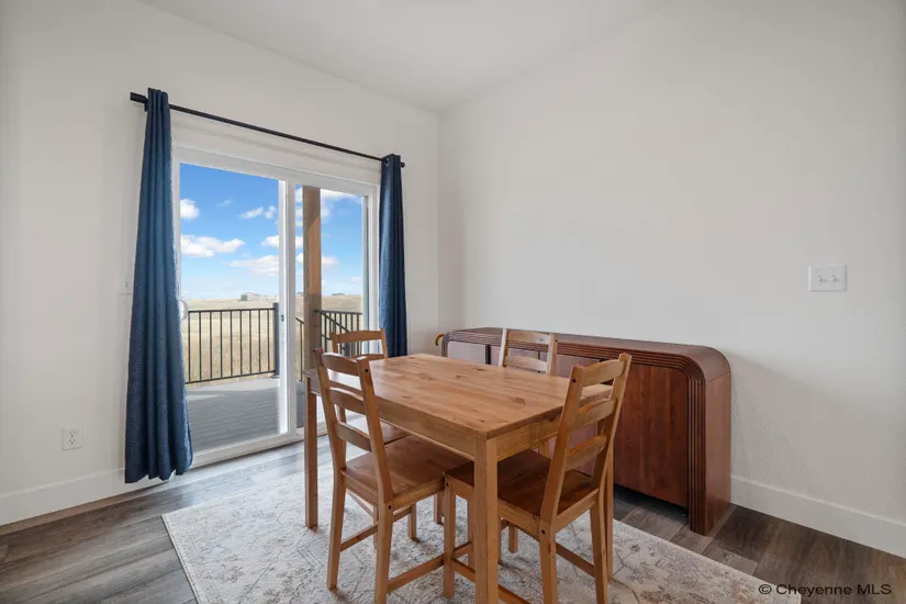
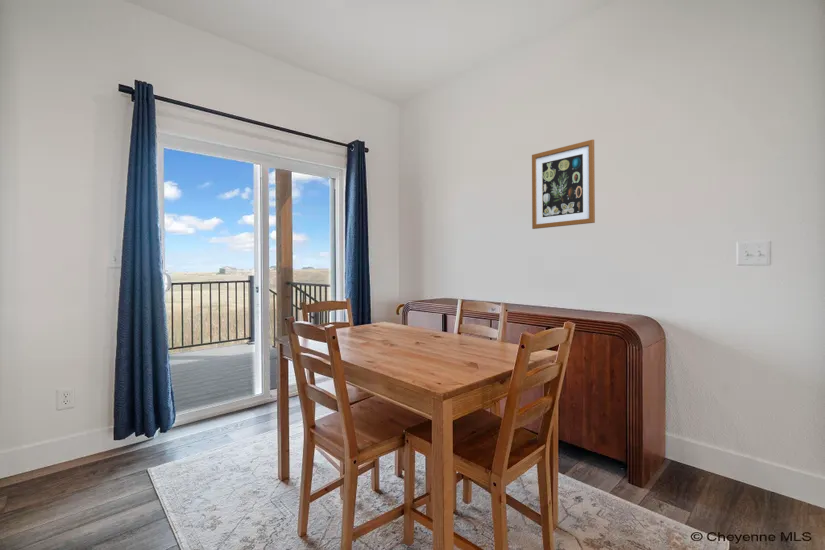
+ wall art (561, 186)
